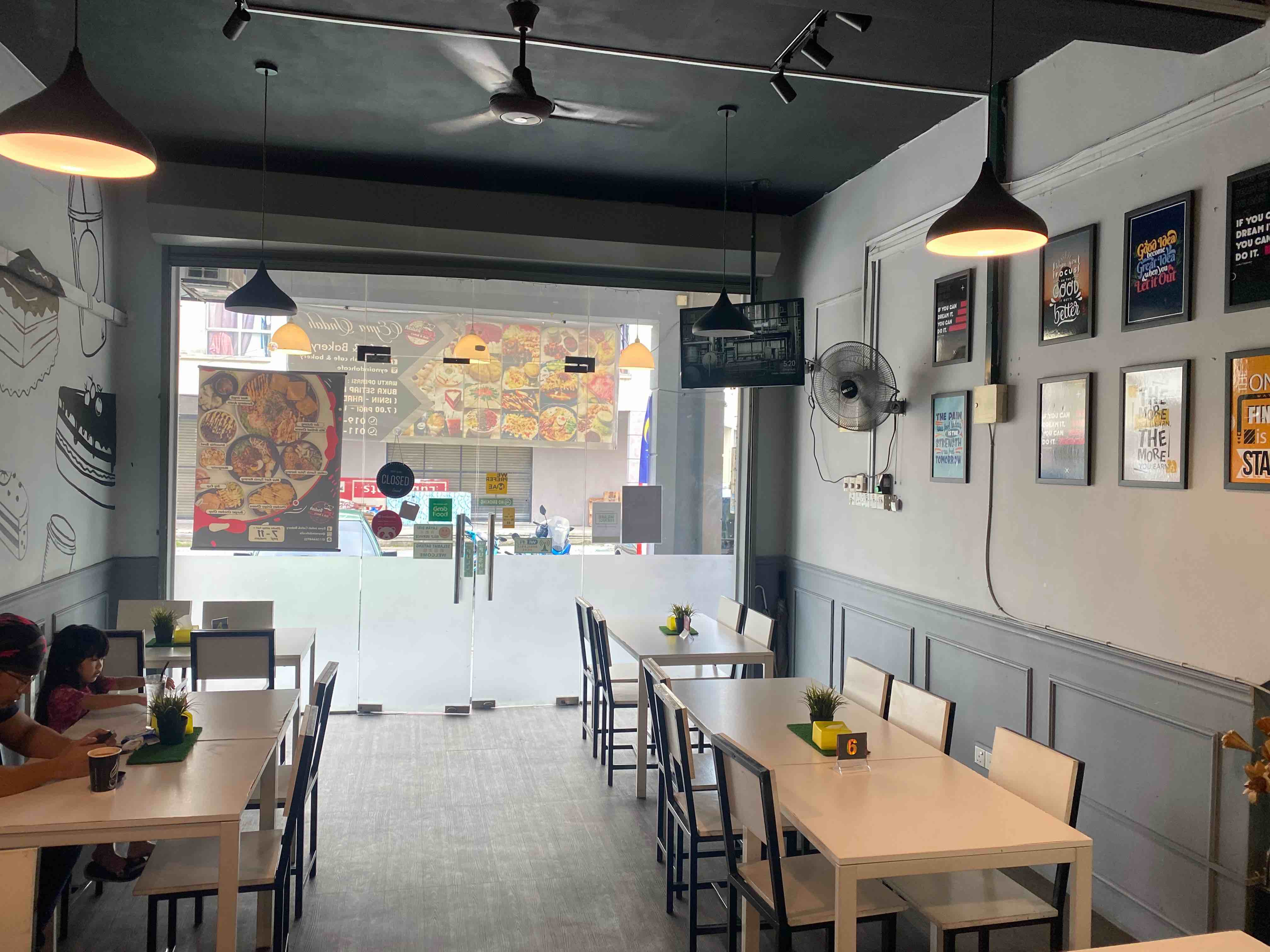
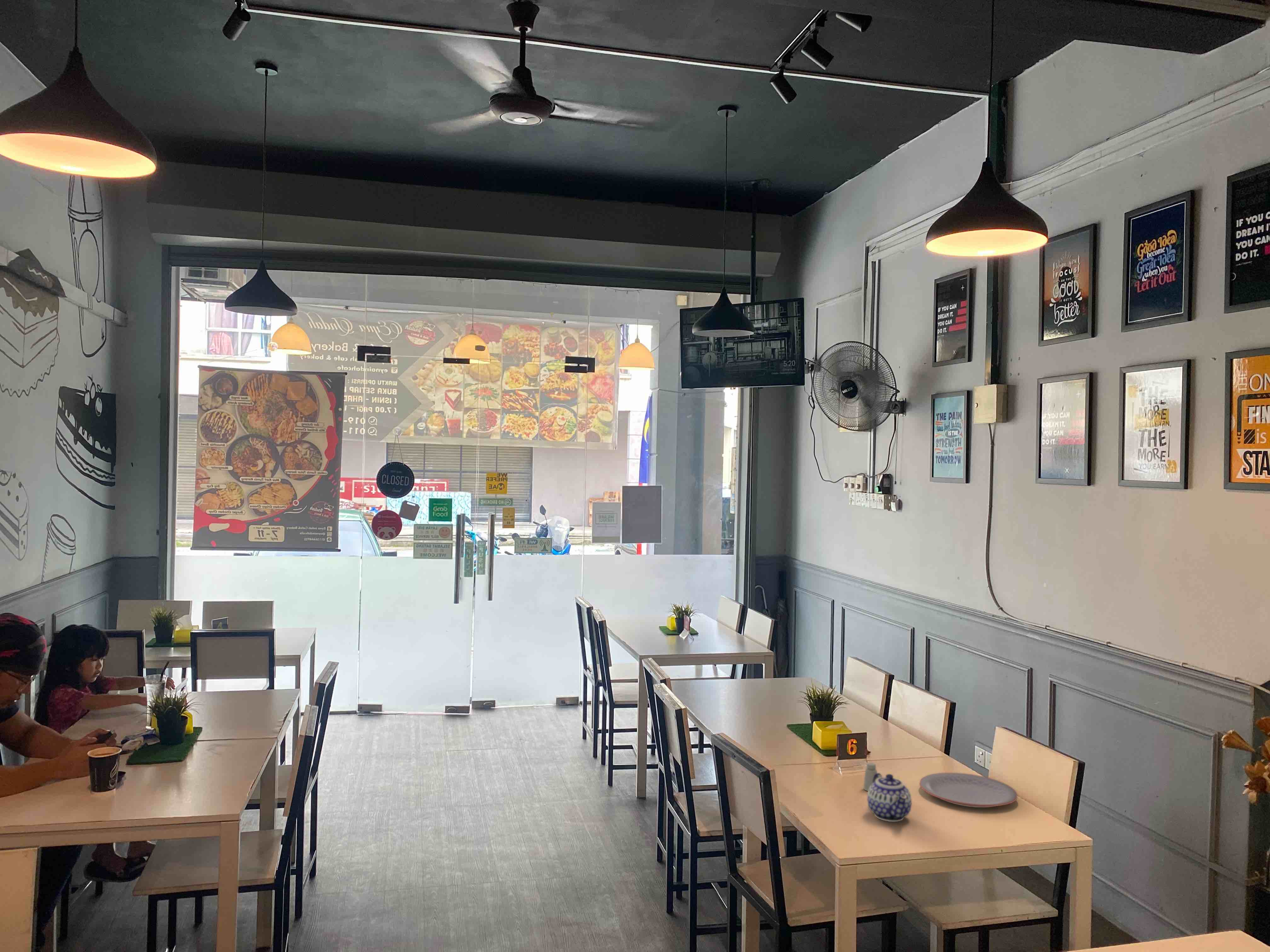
+ teapot (889, 796)
+ saltshaker (871, 776)
+ plate (967, 791)
